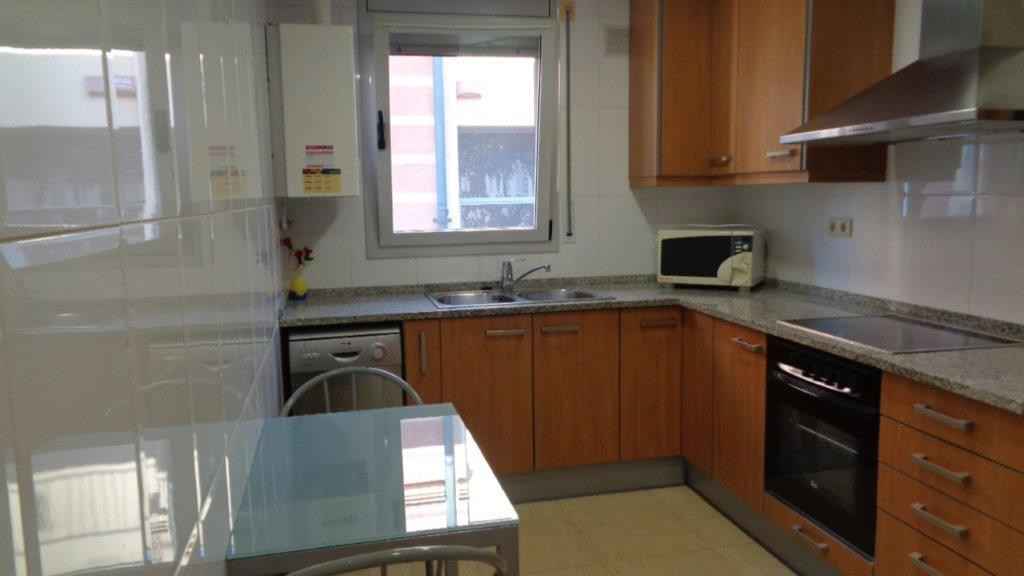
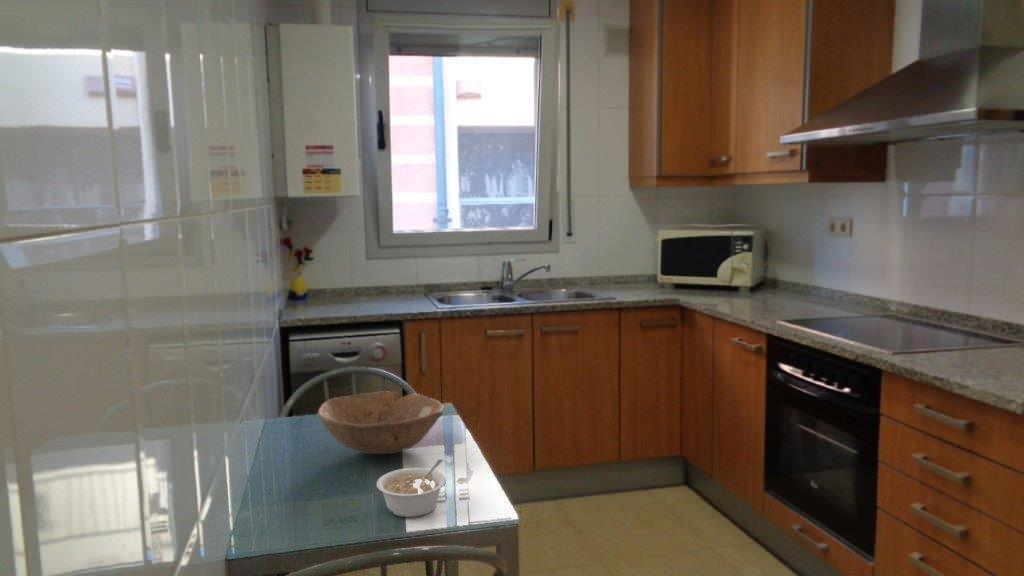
+ bowl (381, 428)
+ legume (412, 489)
